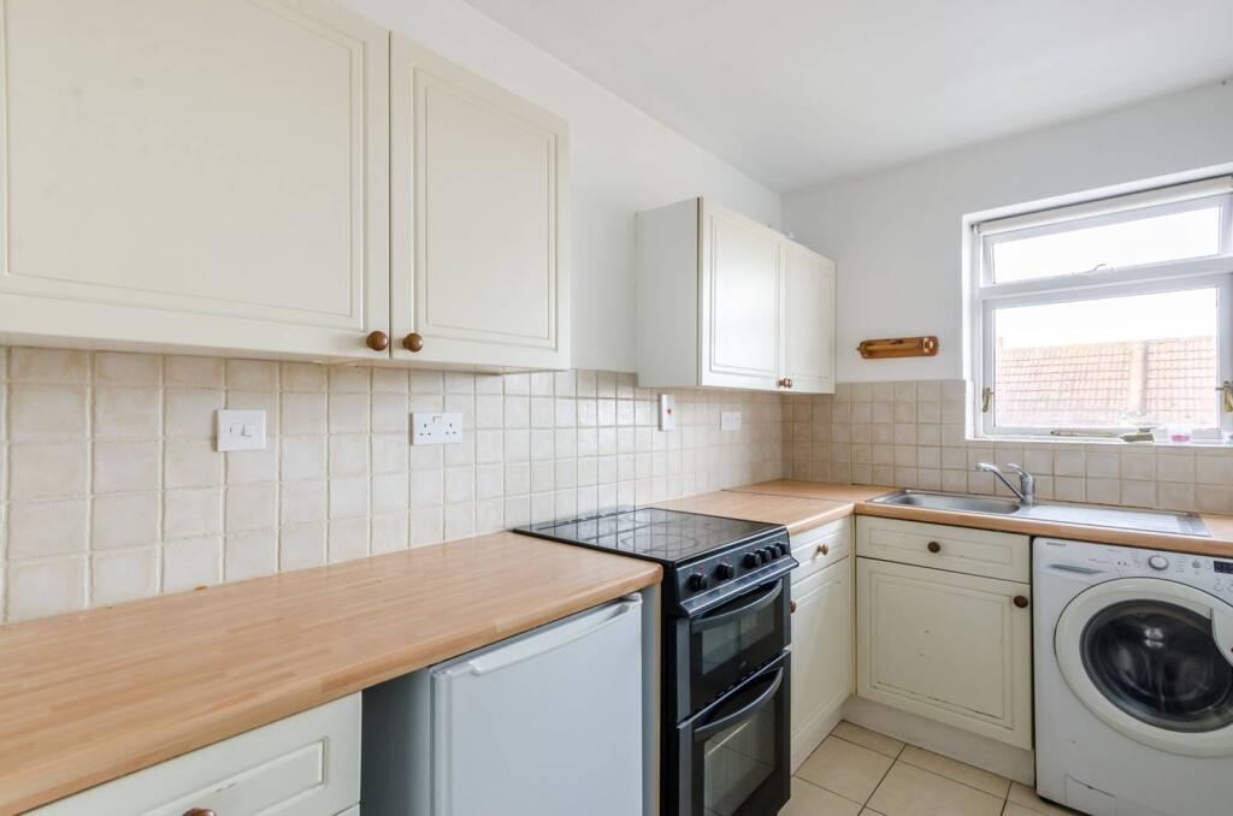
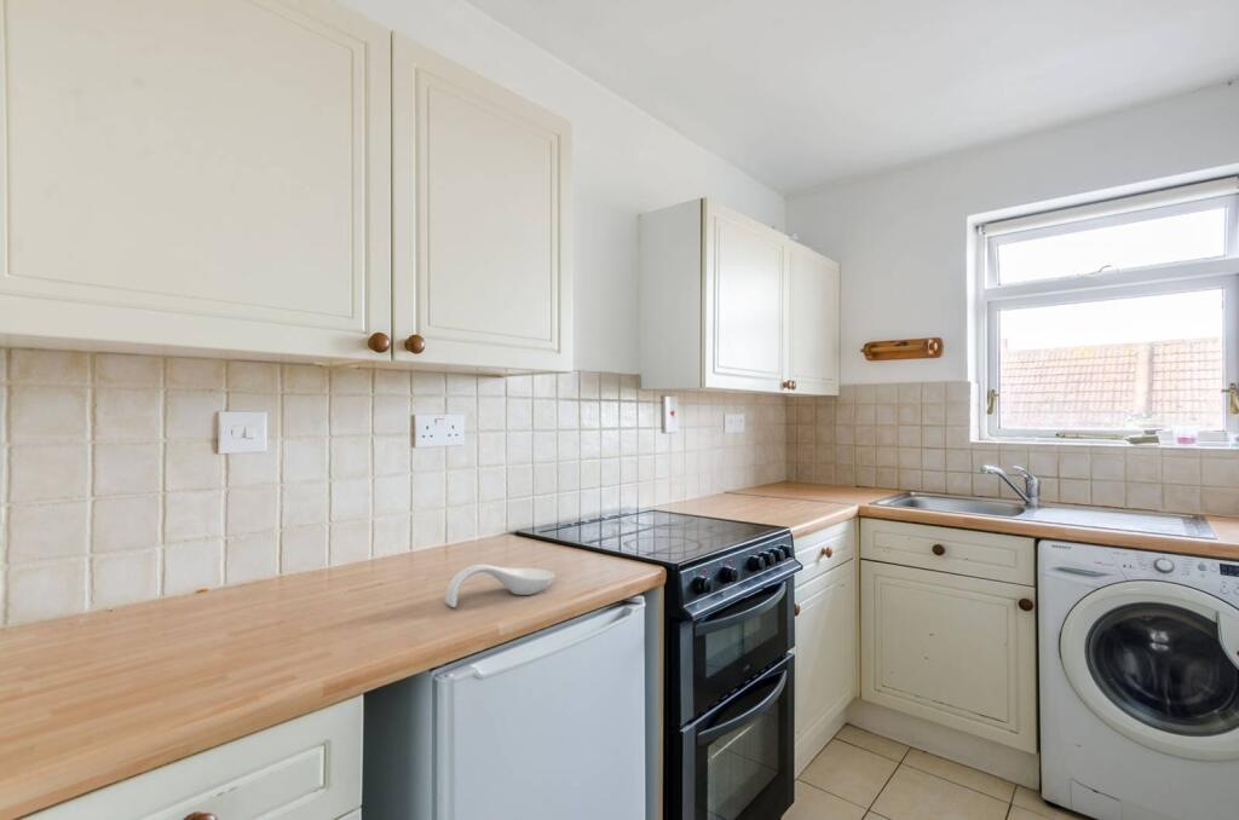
+ spoon rest (502, 578)
